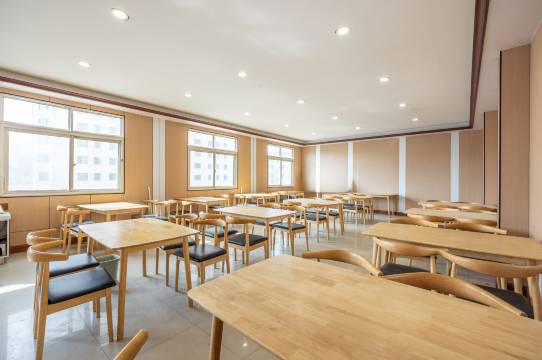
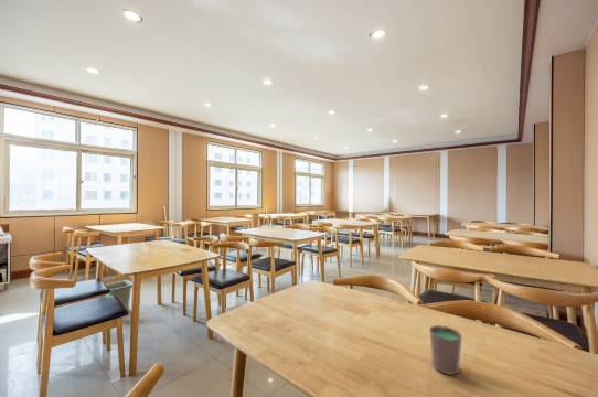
+ cup (445, 350)
